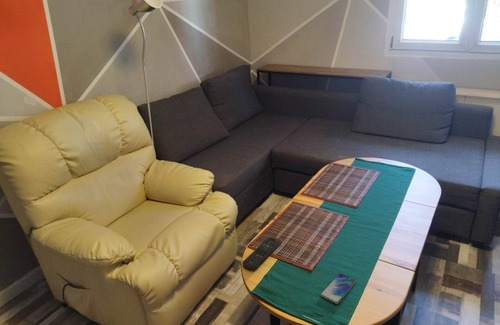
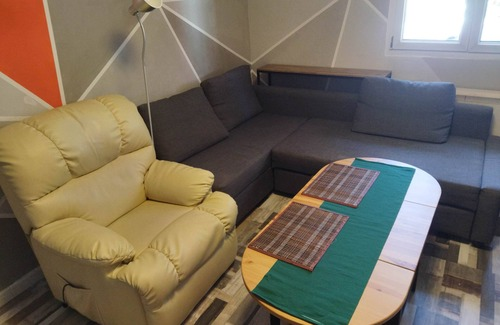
- remote control (262, 252)
- smartphone (338, 288)
